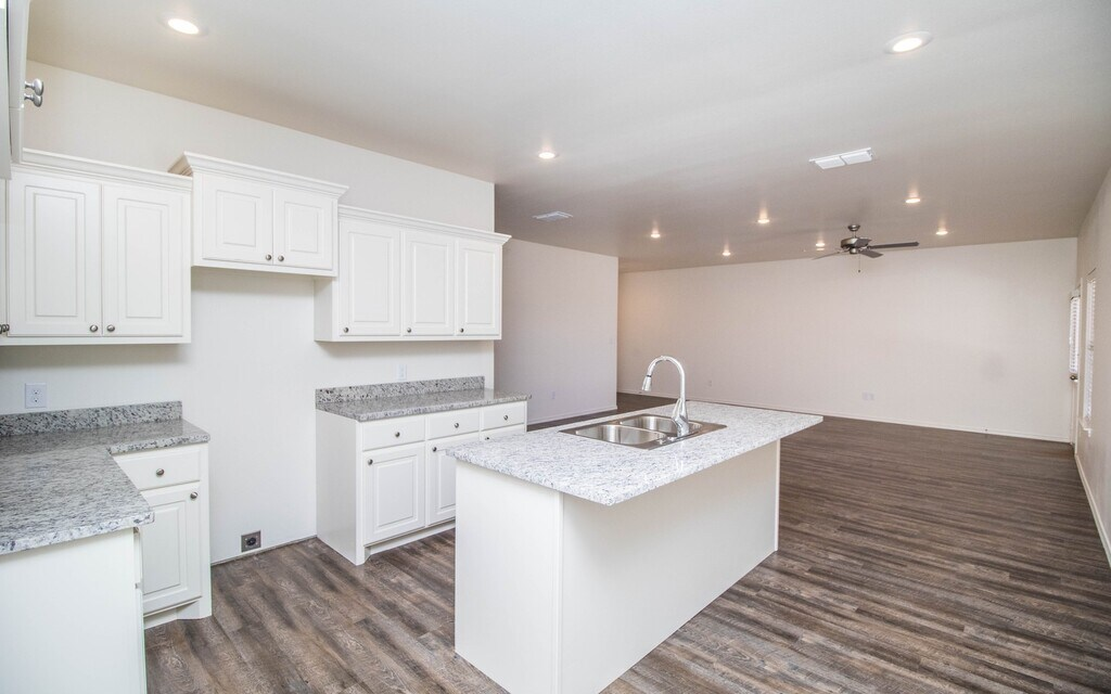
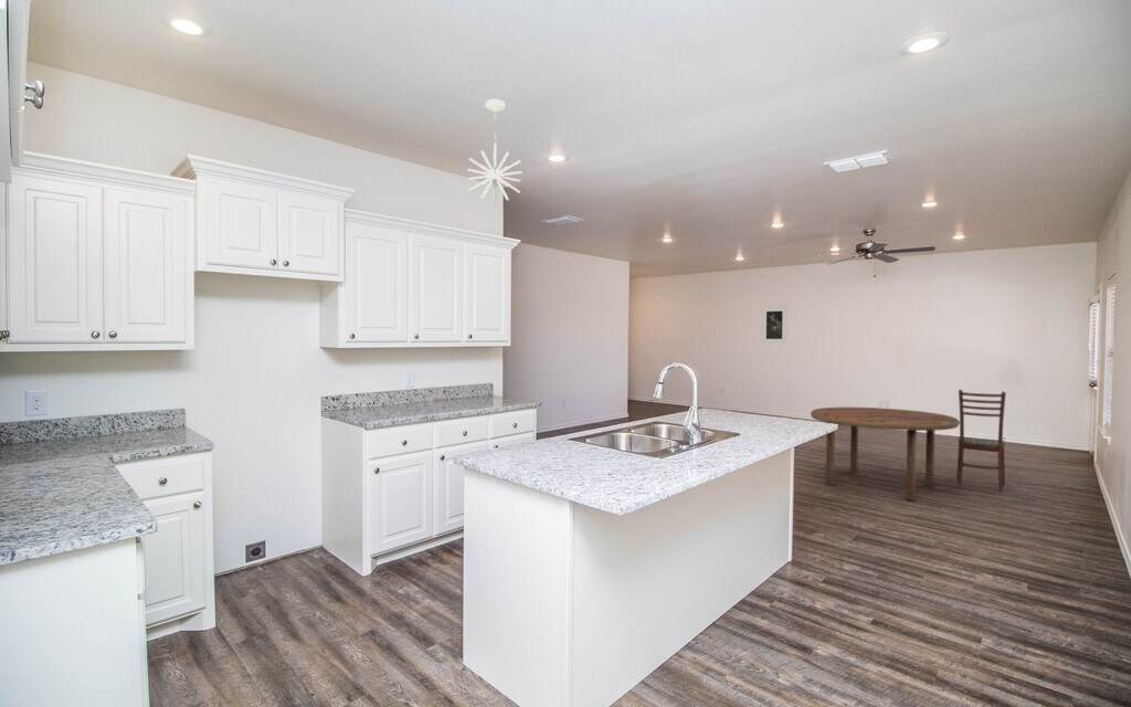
+ pendant light (495, 152)
+ dining table (886, 429)
+ dining chair (981, 439)
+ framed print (774, 325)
